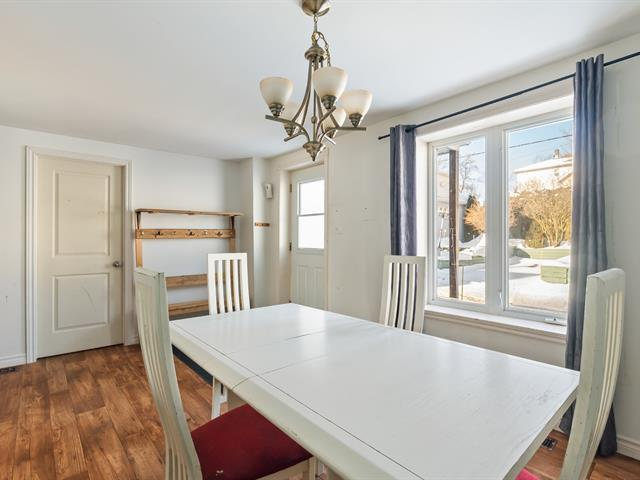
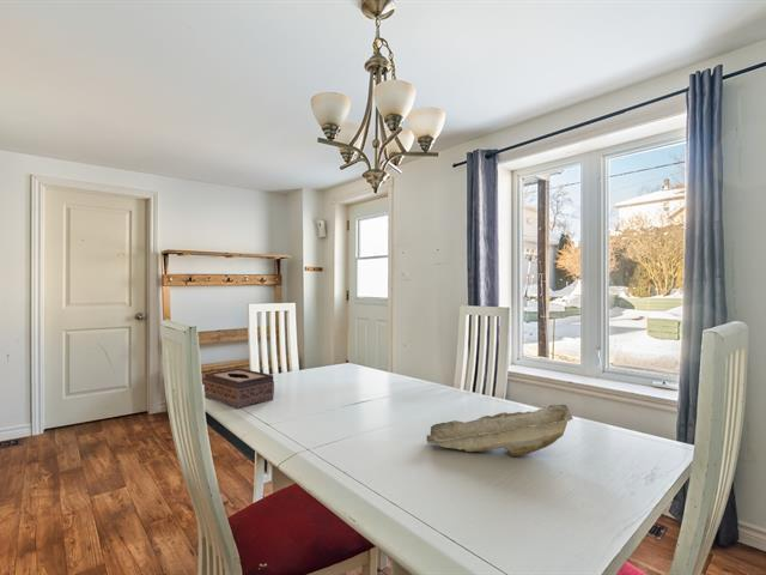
+ tissue box (238, 386)
+ decorative bowl (496, 426)
